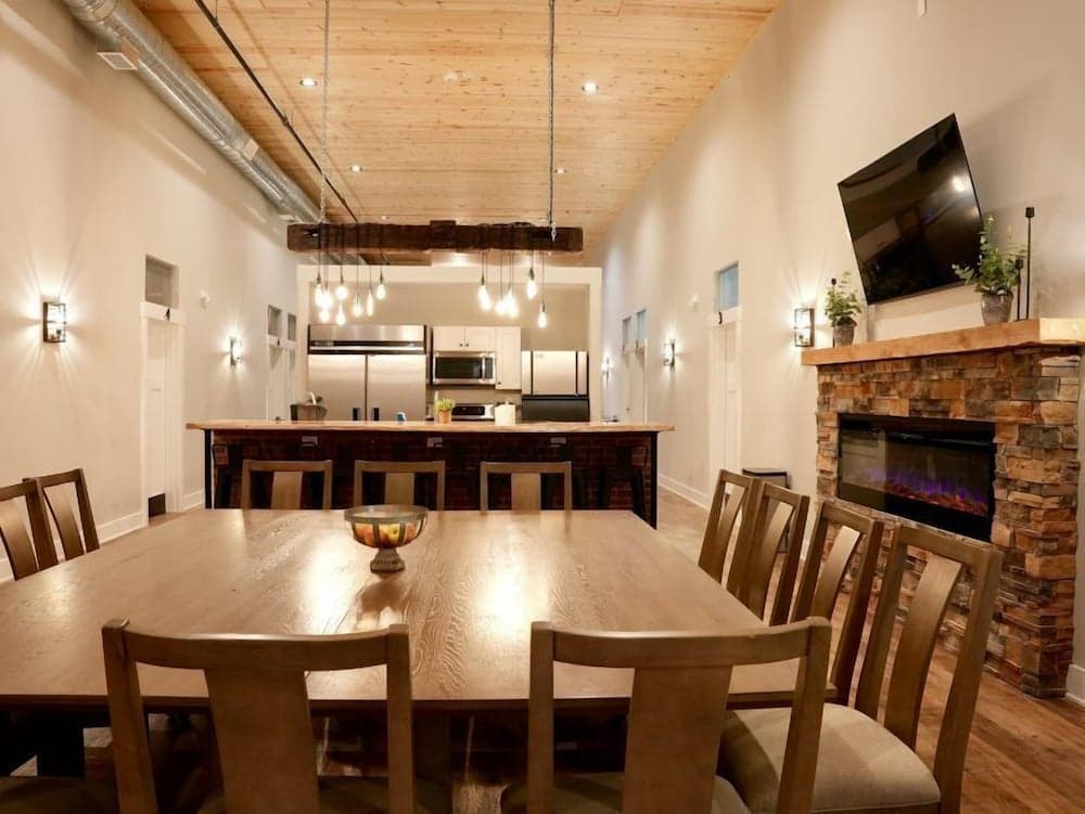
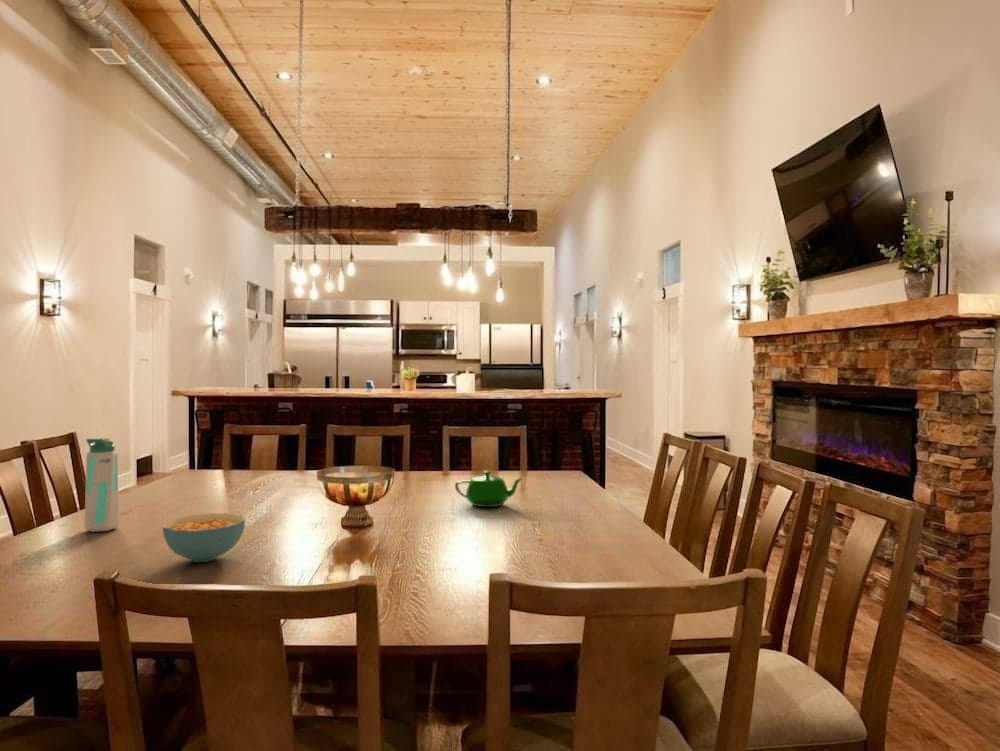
+ cereal bowl (204, 540)
+ water bottle (101, 483)
+ teapot (489, 487)
